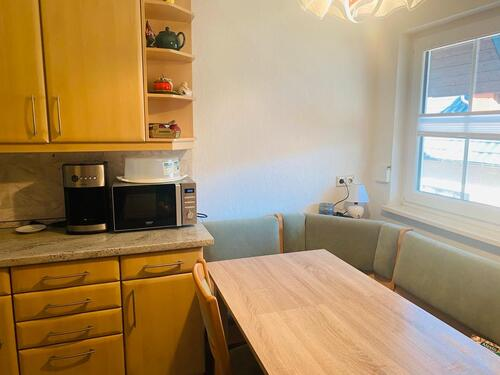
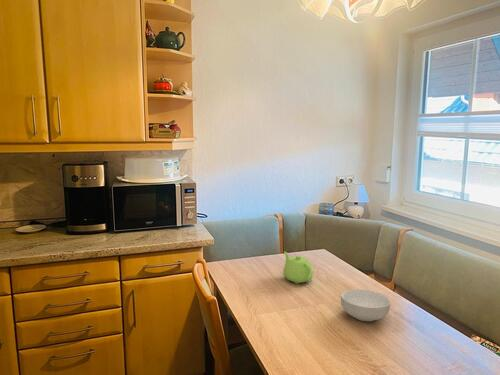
+ teapot (296, 267)
+ cereal bowl (364, 306)
